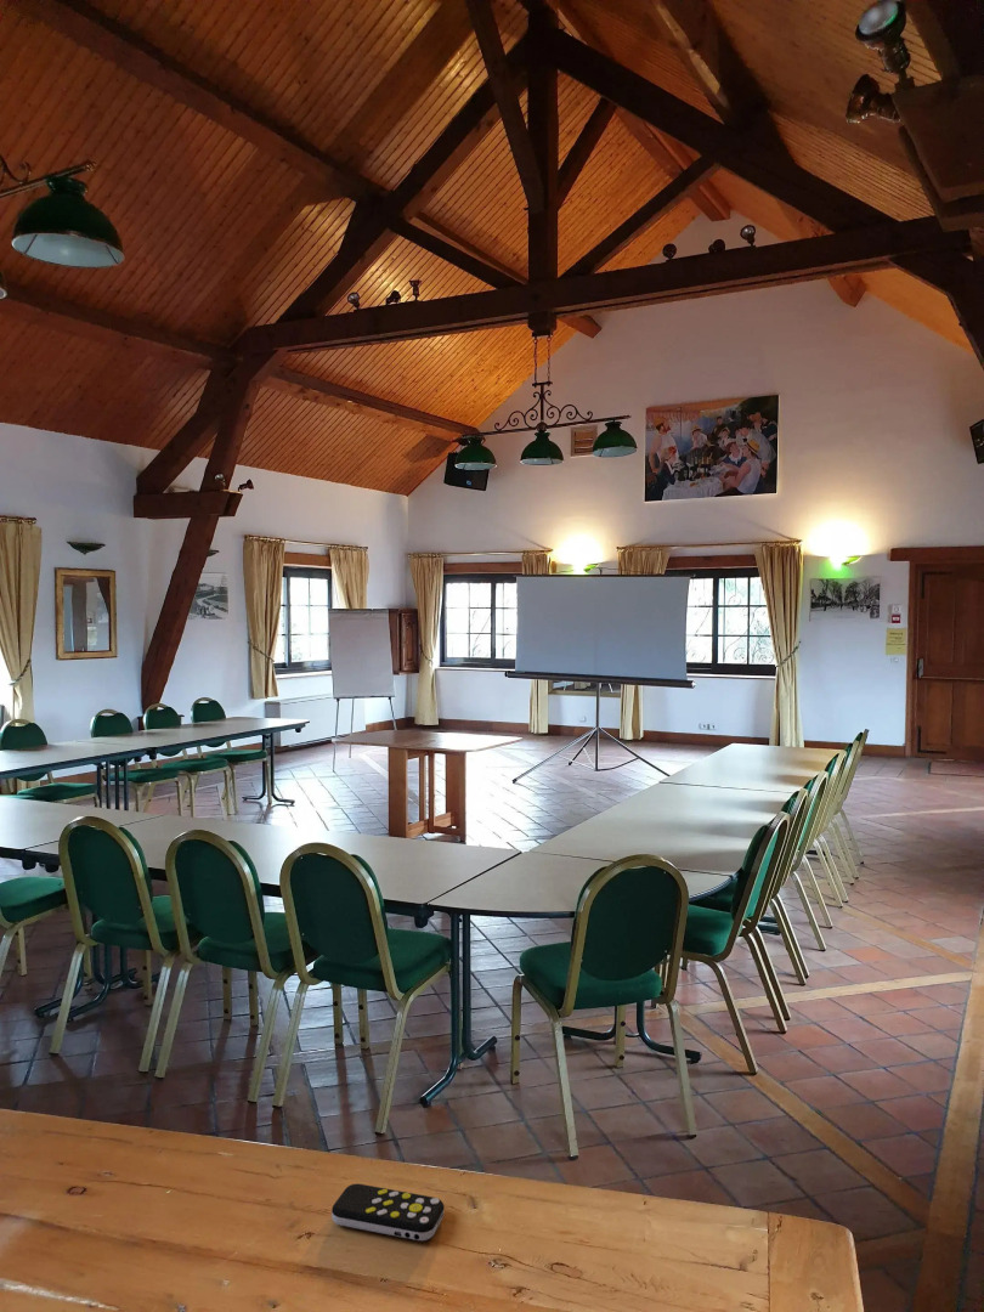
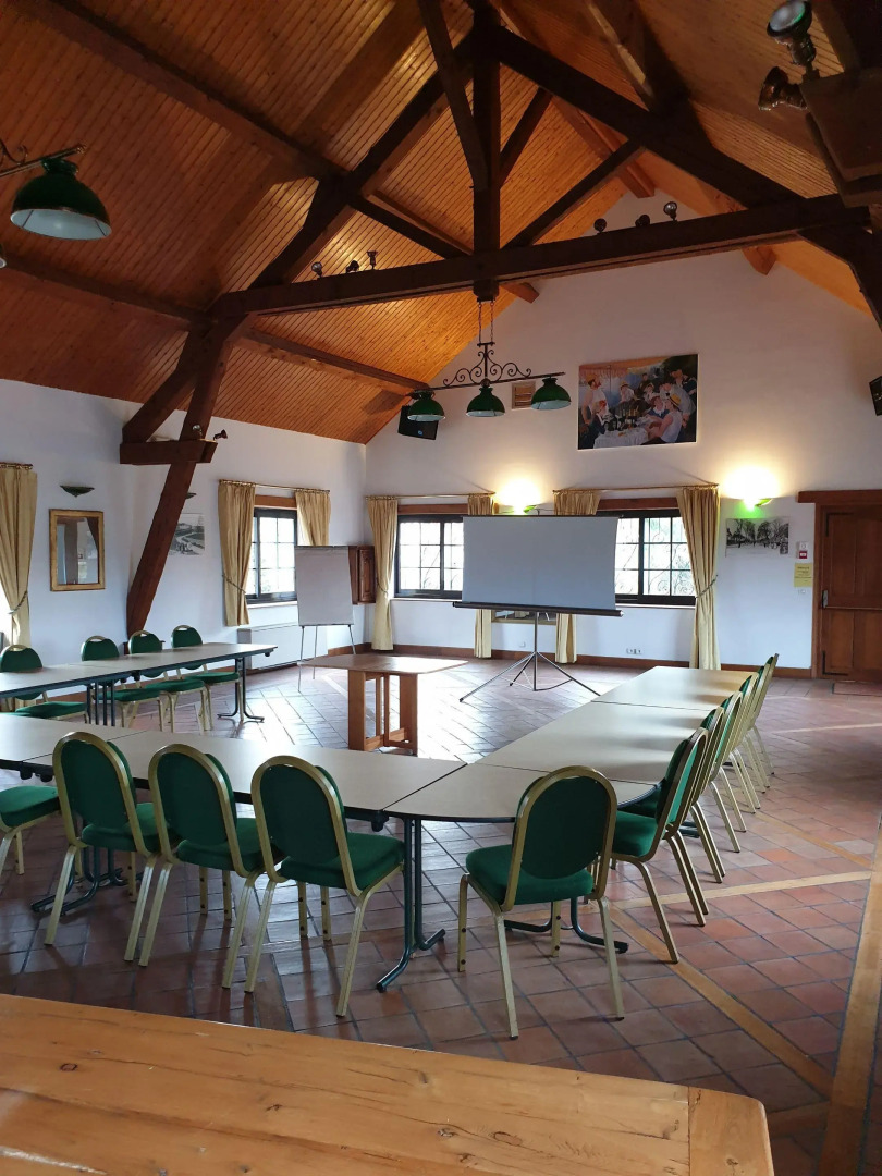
- remote control (388, 1210)
